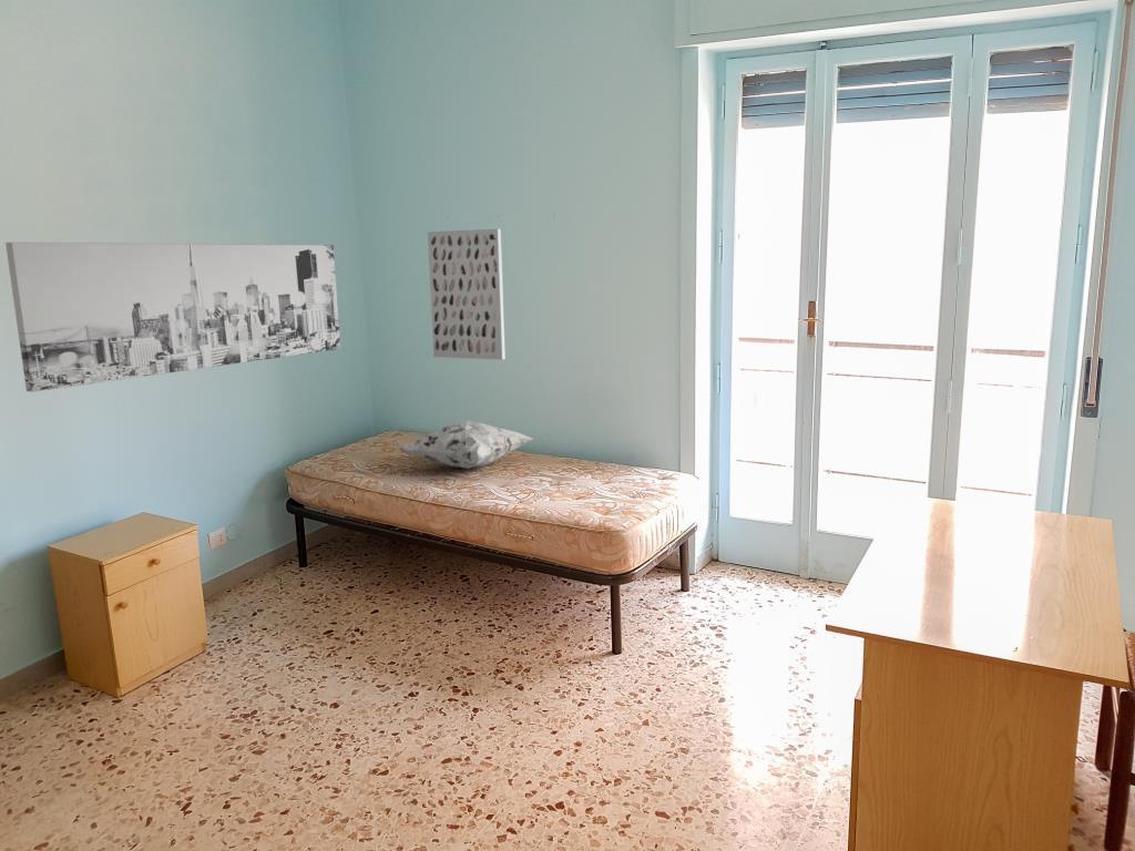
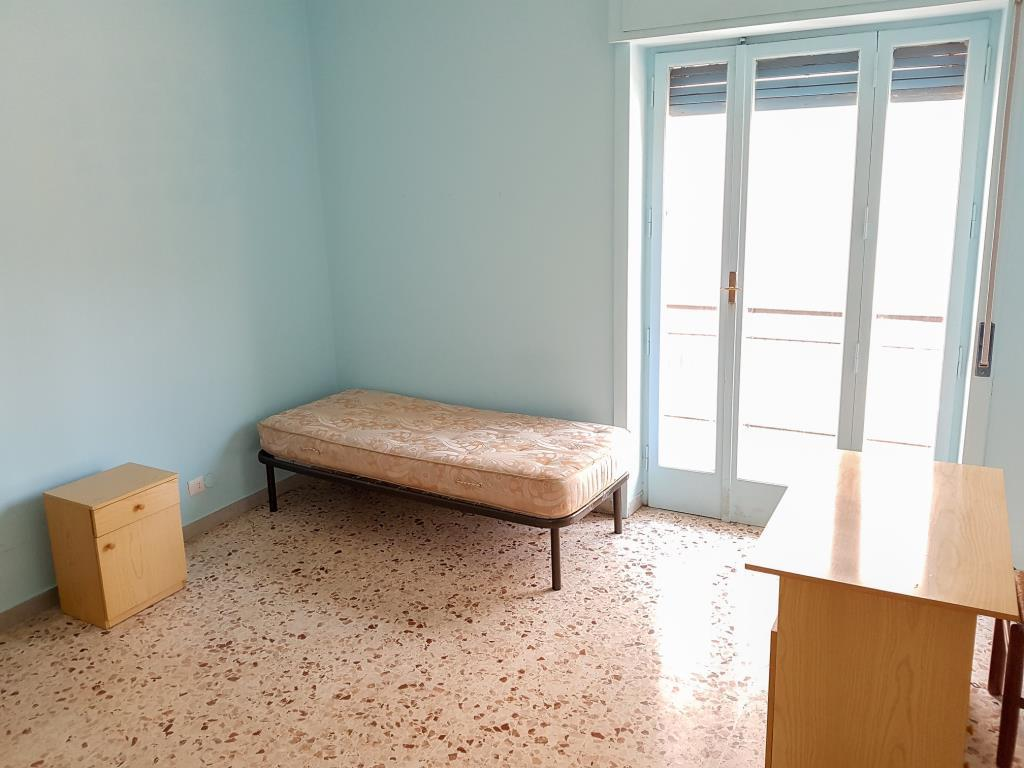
- decorative pillow (467, 444)
- wall art (205, 306)
- wall art (466, 295)
